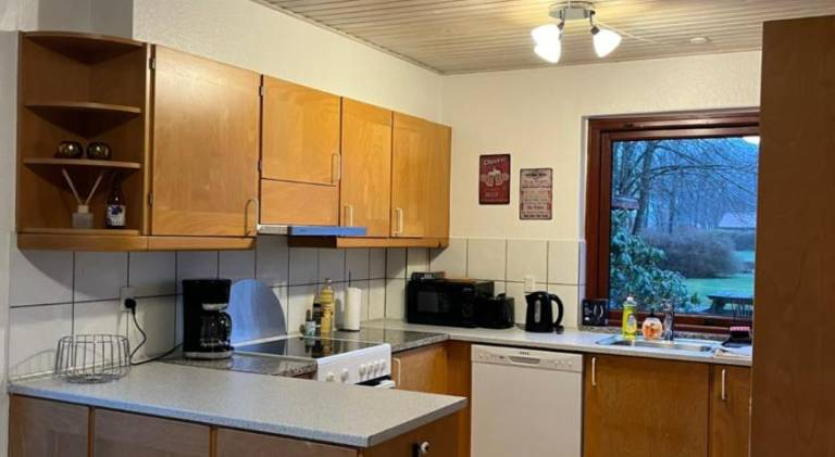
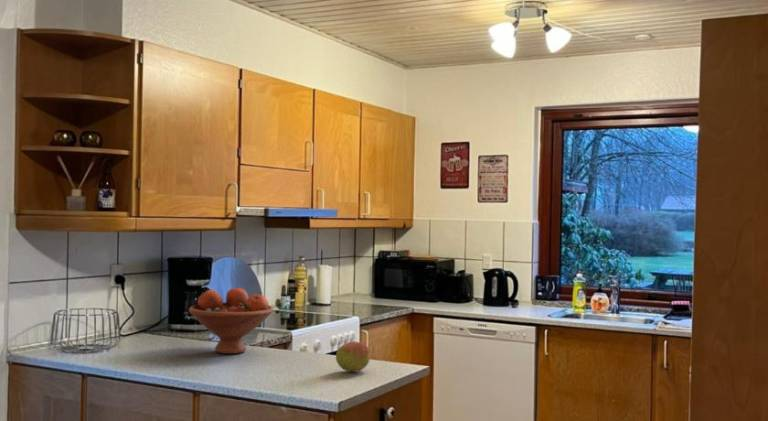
+ fruit bowl (231, 321)
+ fruit (352, 356)
